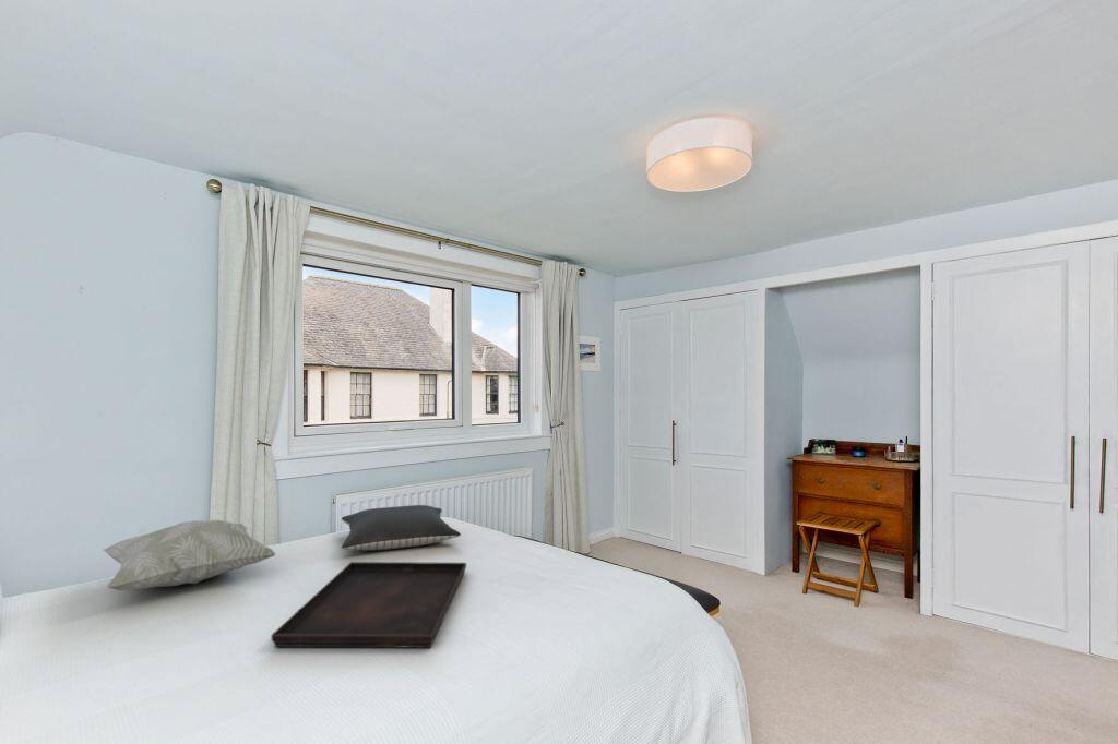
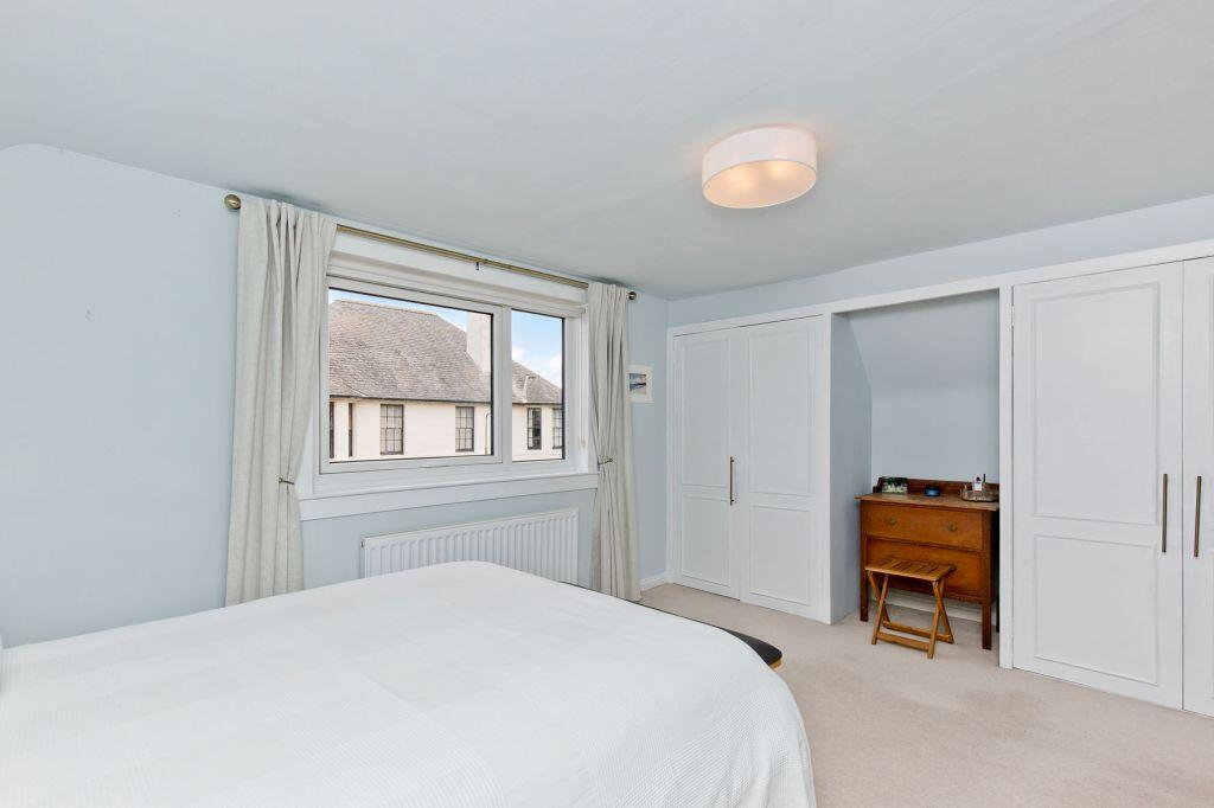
- decorative pillow (188, 551)
- pillow (397, 526)
- serving tray (384, 598)
